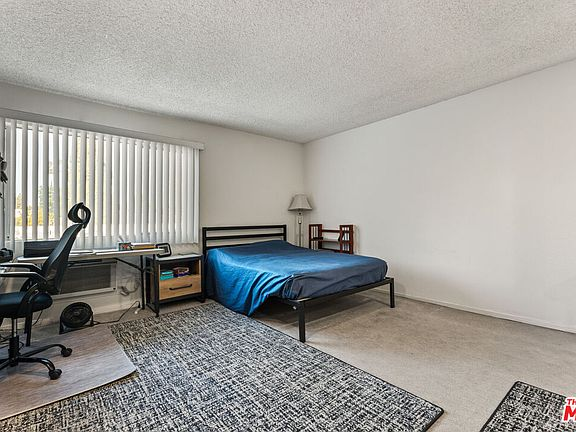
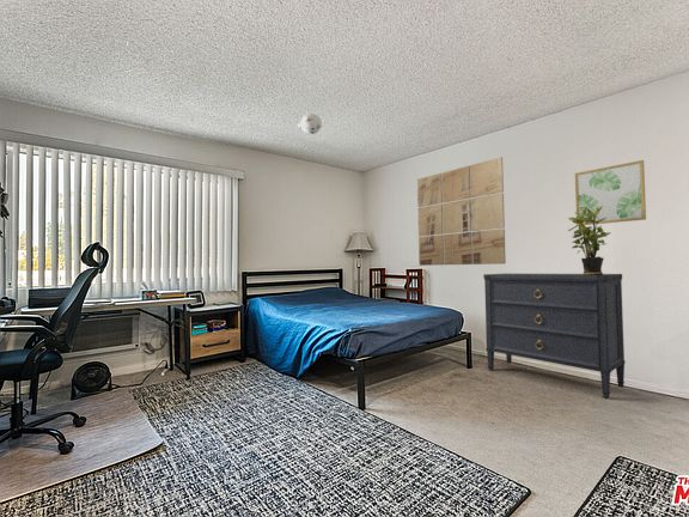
+ wall art (456, 217)
+ dresser (548, 326)
+ ceiling light (309, 122)
+ wall art (608, 194)
+ potted plant (587, 239)
